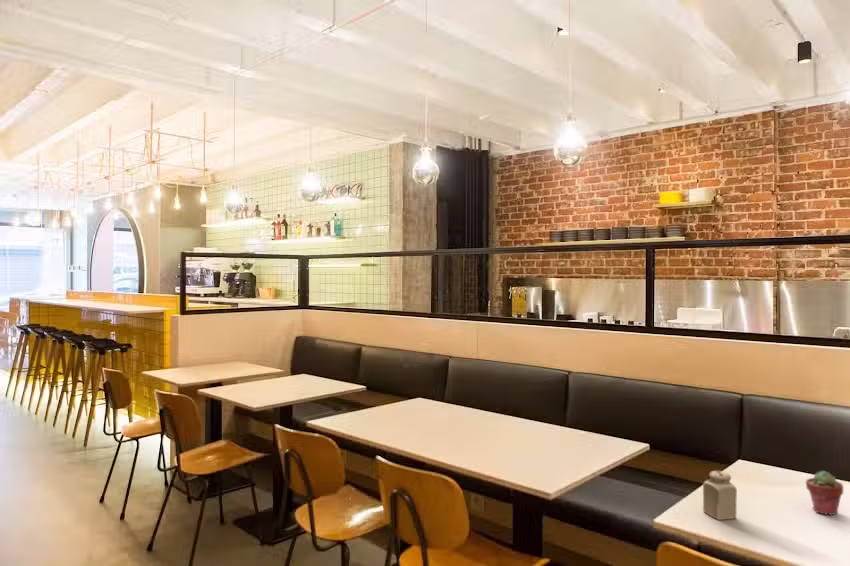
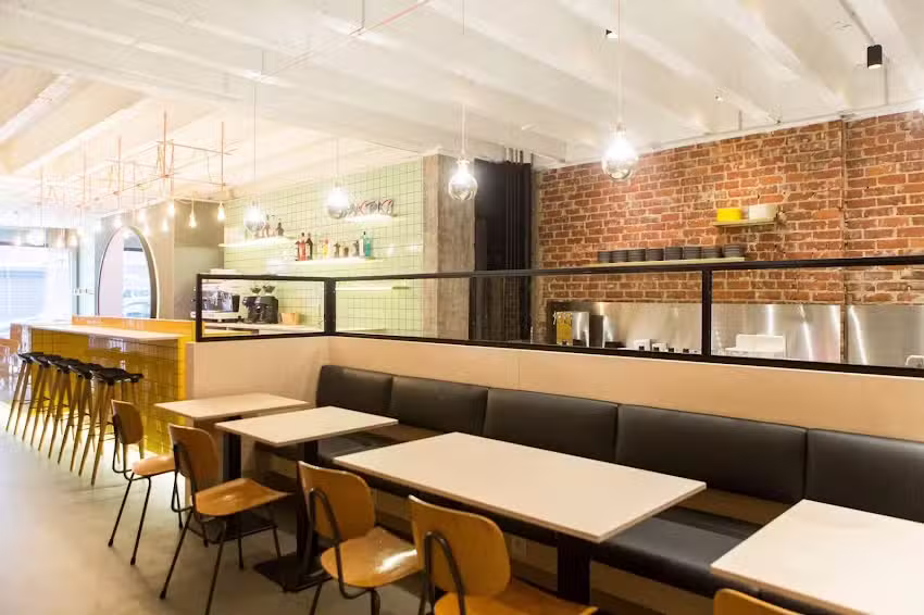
- potted succulent (824, 490)
- salt shaker (719, 493)
